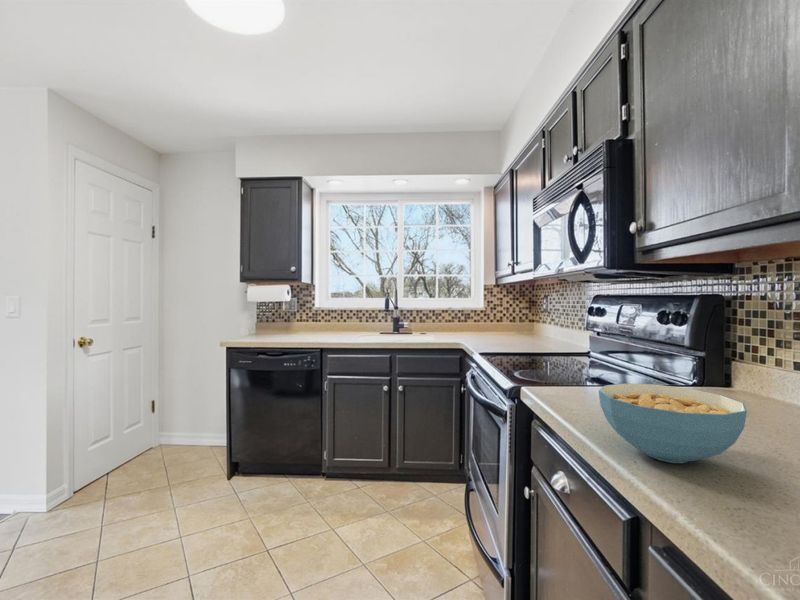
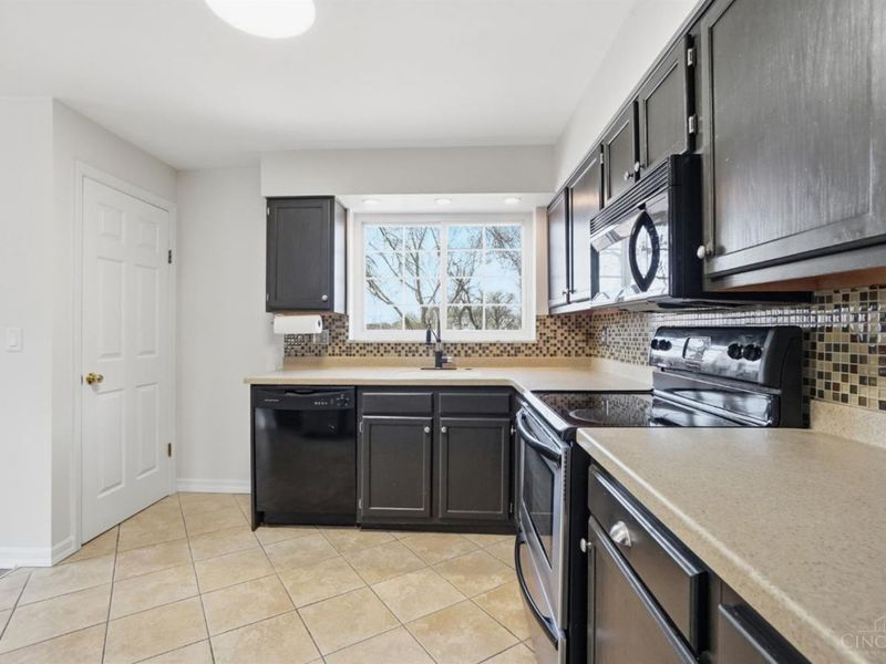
- cereal bowl (666, 426)
